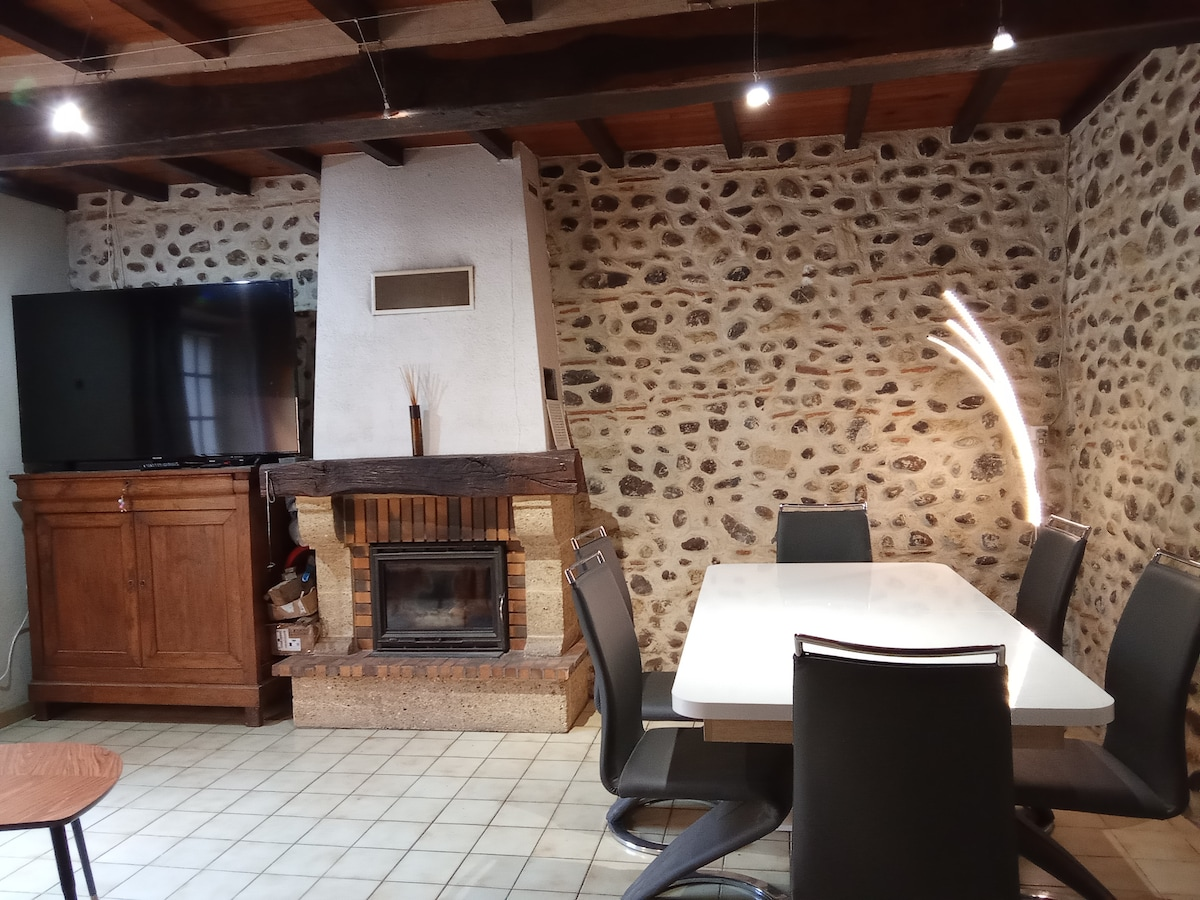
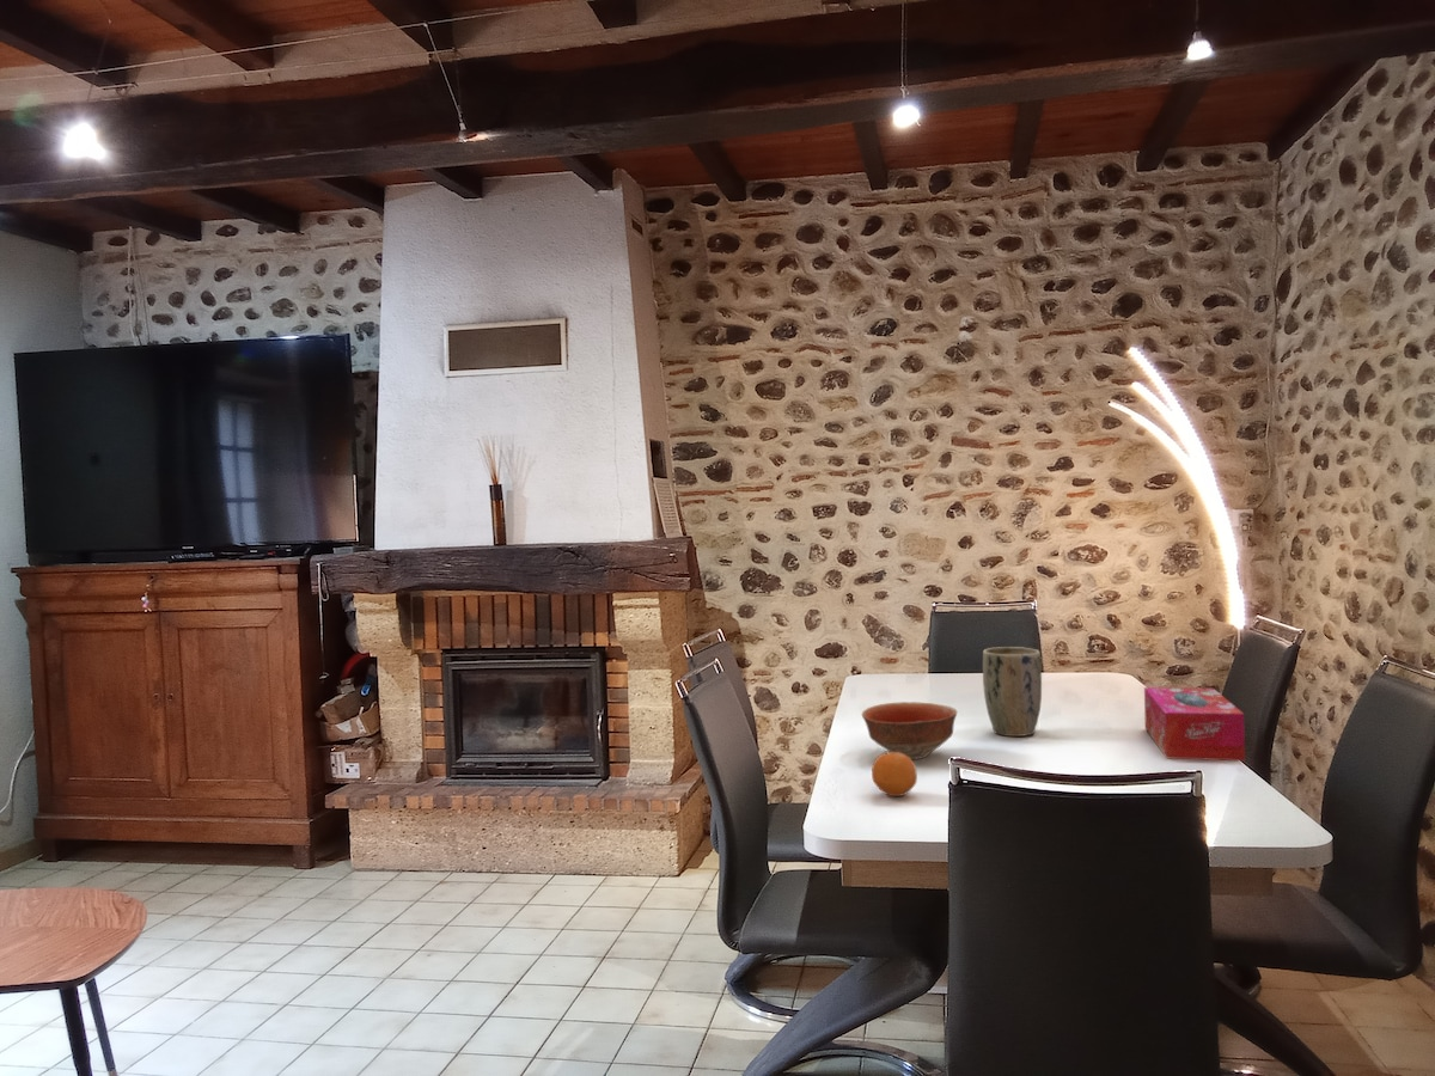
+ plant pot (1012, 691)
+ fruit (893, 774)
+ bowl (909, 733)
+ tissue box (1191, 721)
